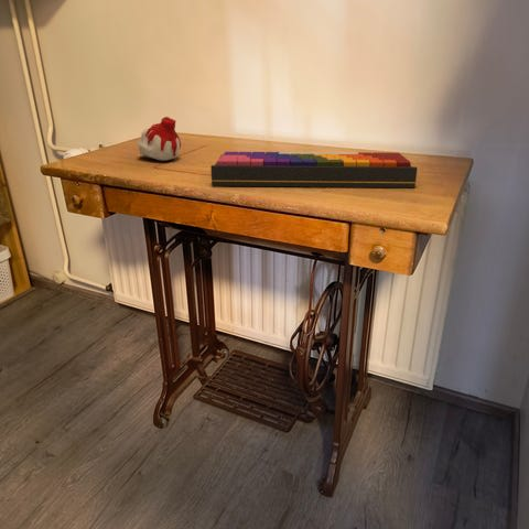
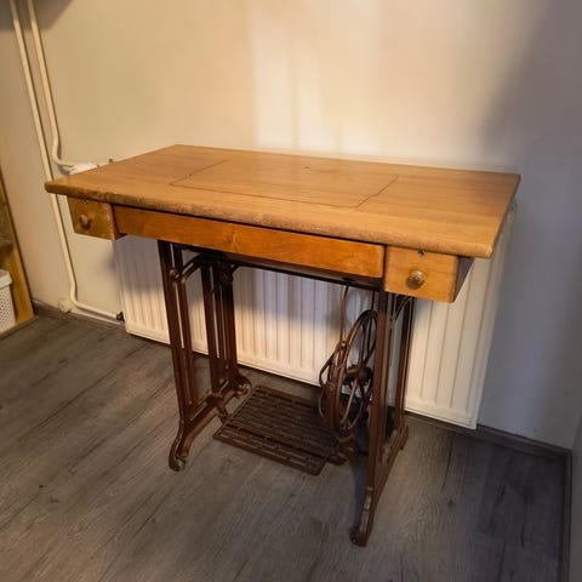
- computer keyboard (311, 165)
- candle (158, 137)
